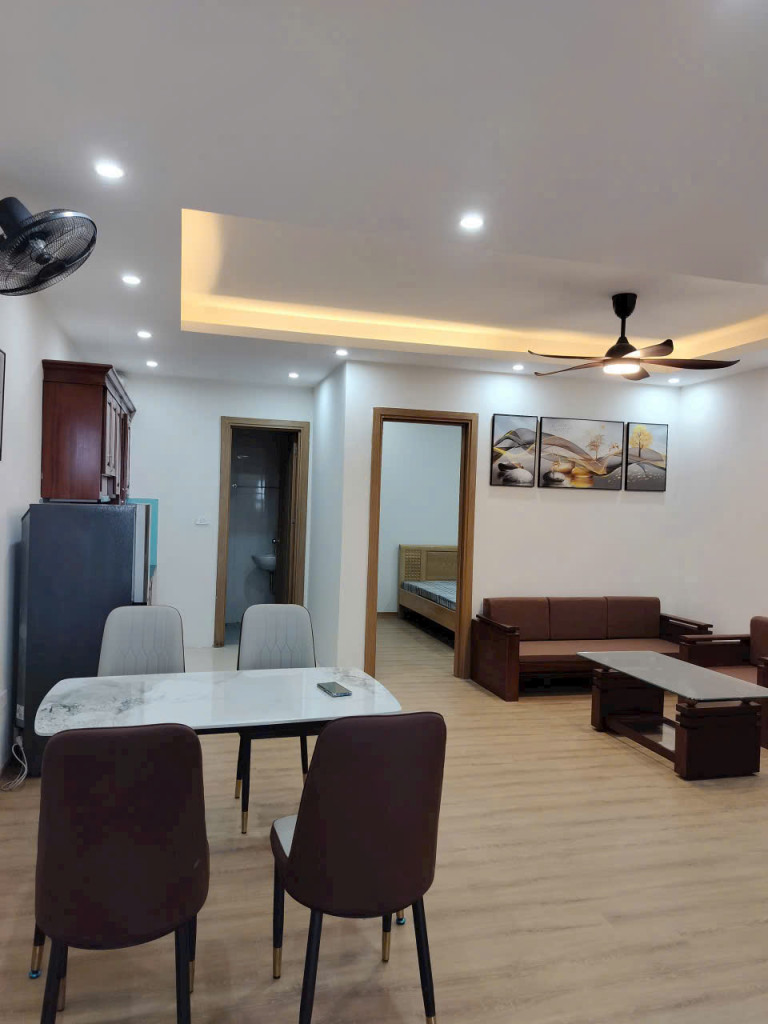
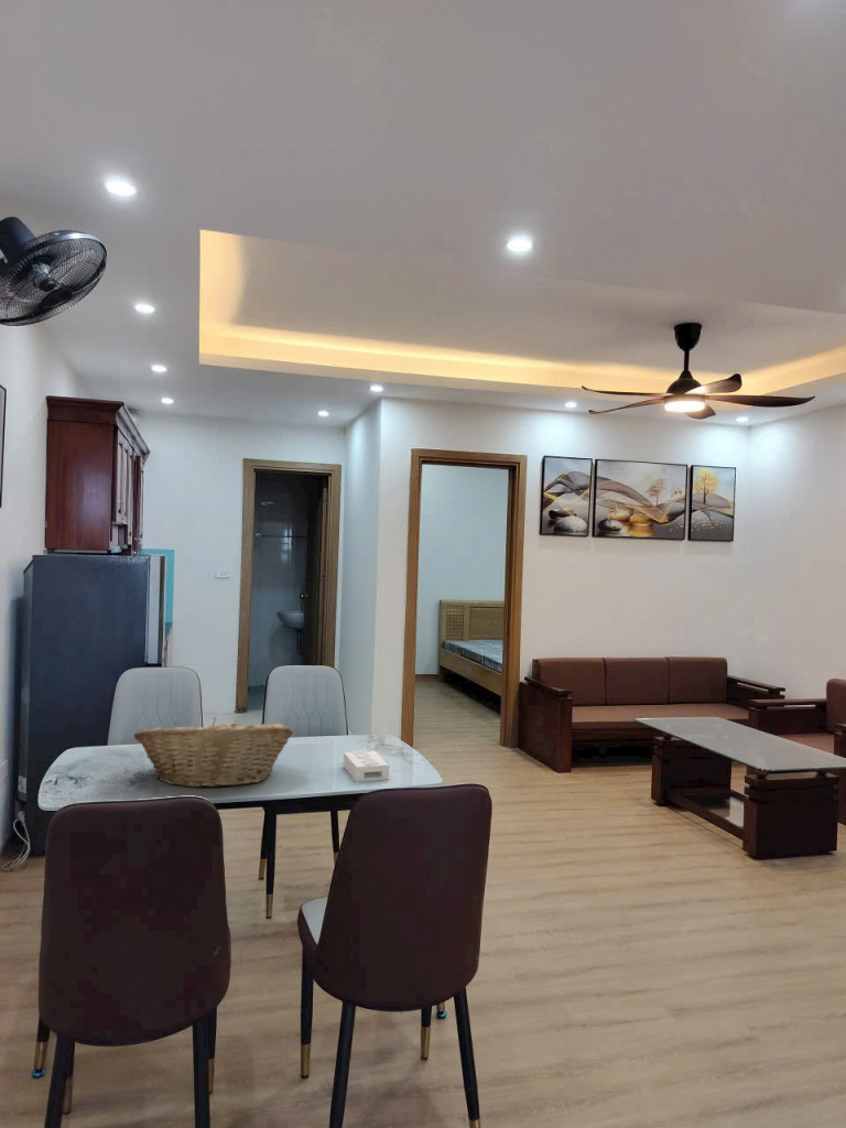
+ fruit basket (215, 745)
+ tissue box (362, 761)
